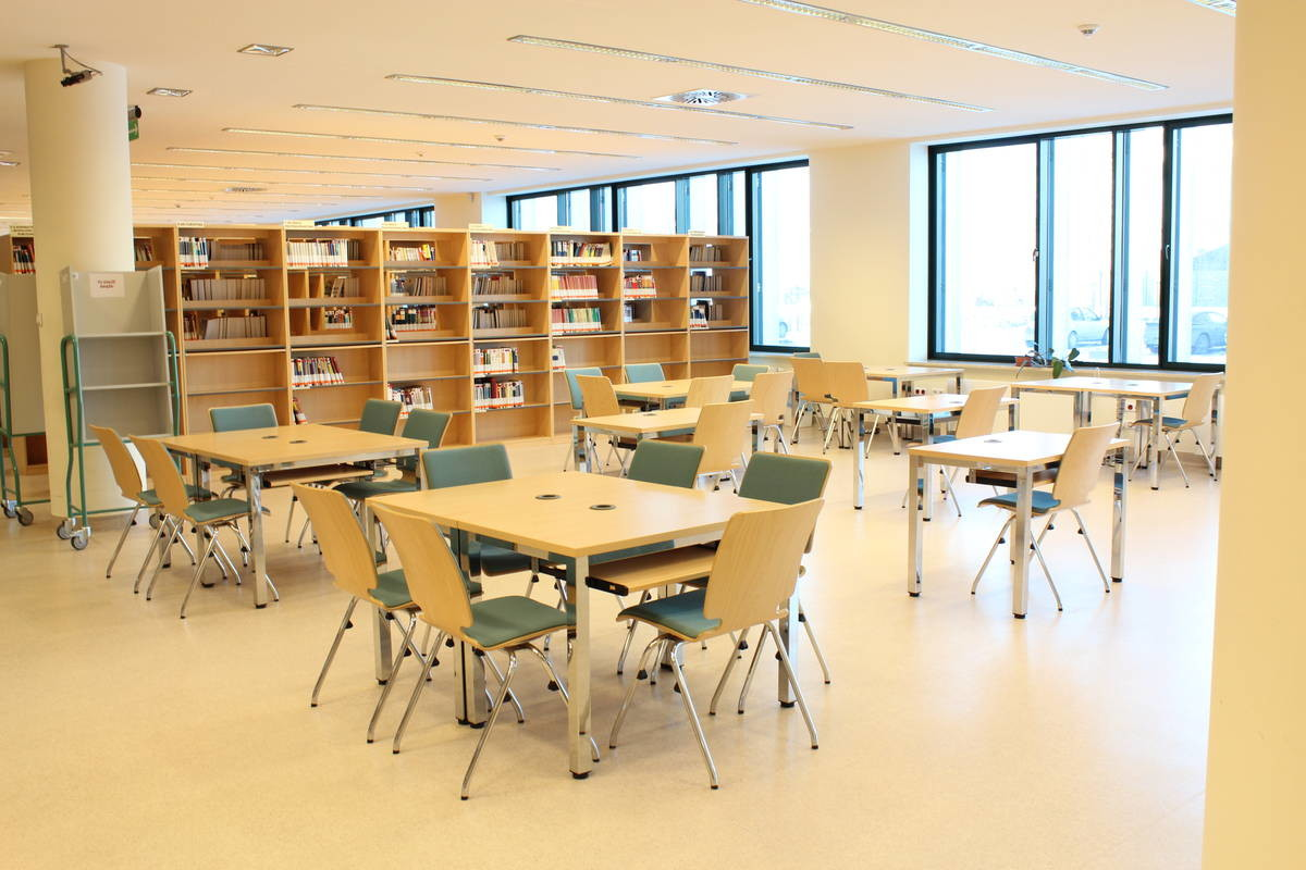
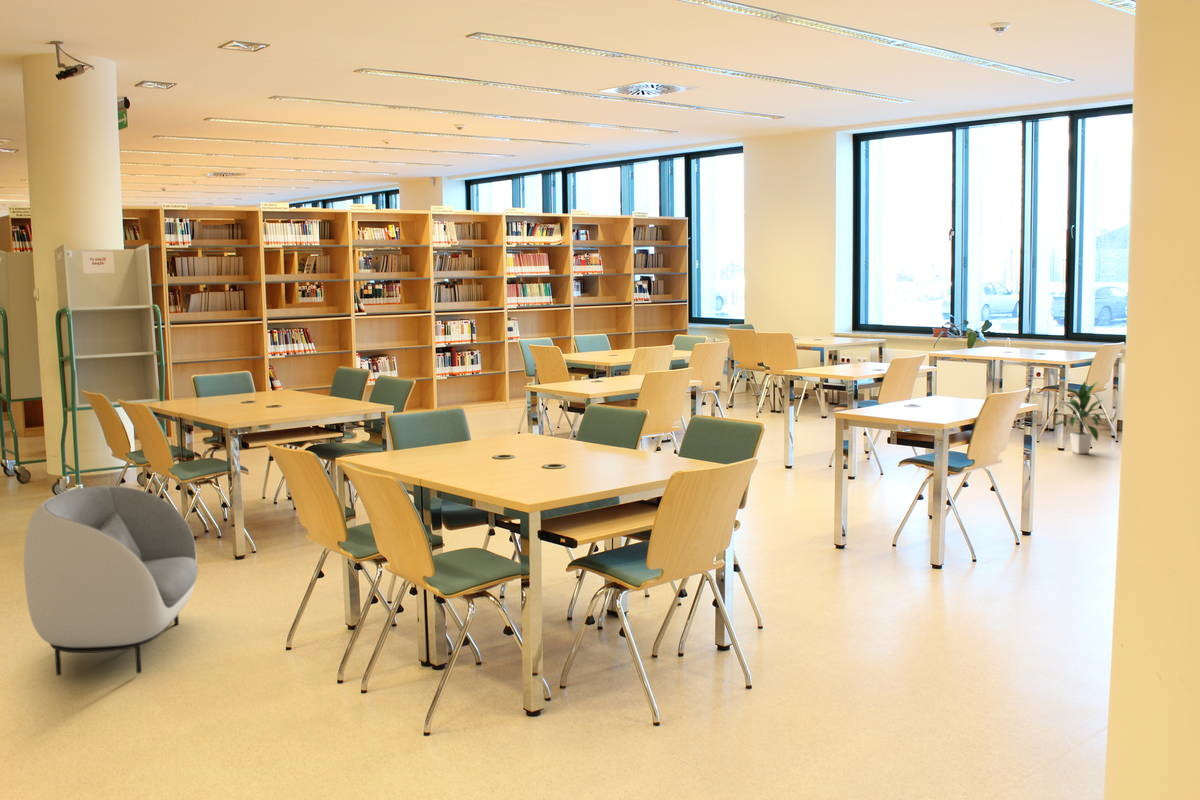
+ armchair (115, 573)
+ indoor plant (1081, 417)
